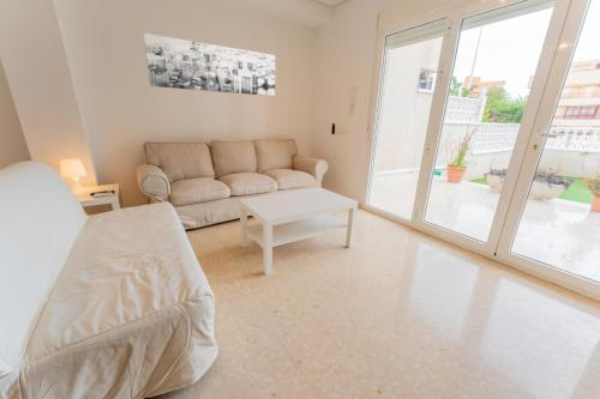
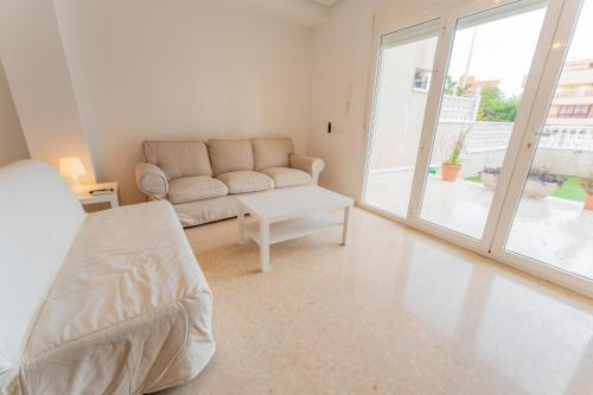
- wall art (218, 68)
